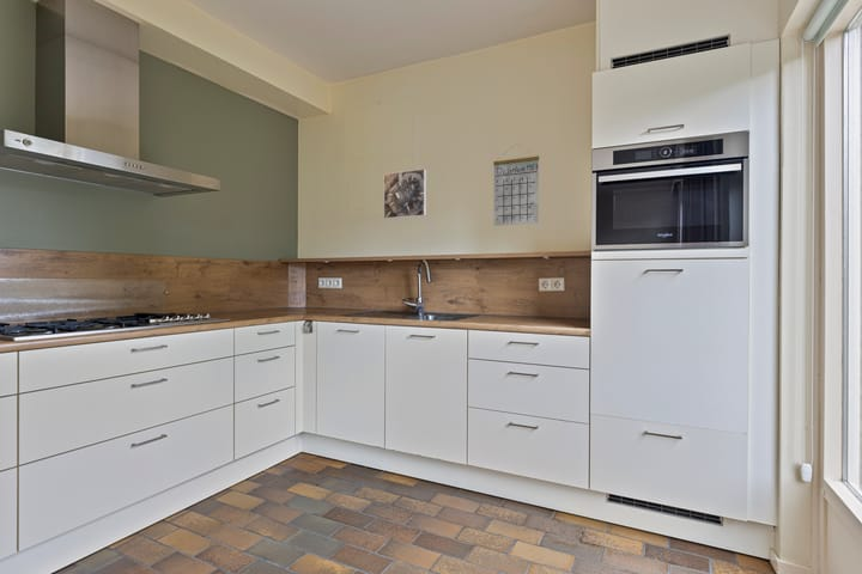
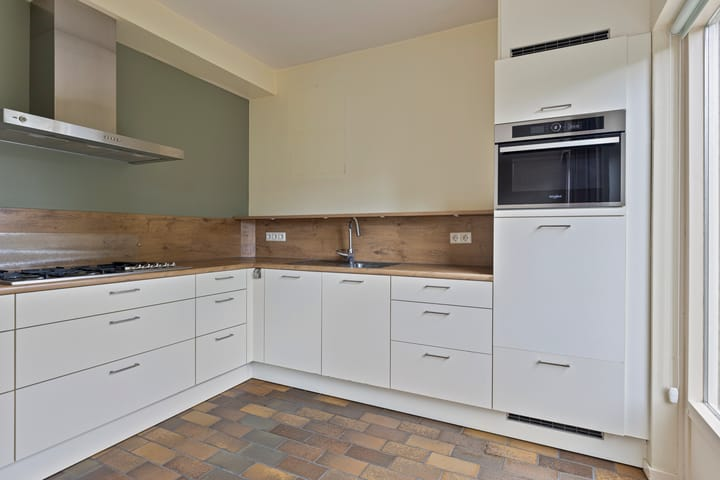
- calendar (515, 183)
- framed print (405, 194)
